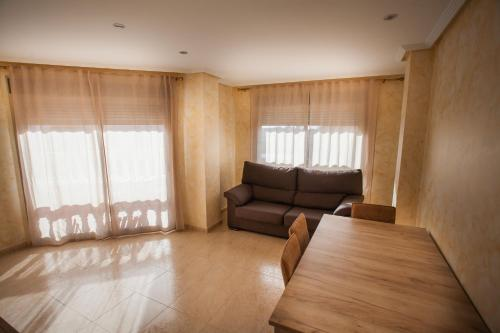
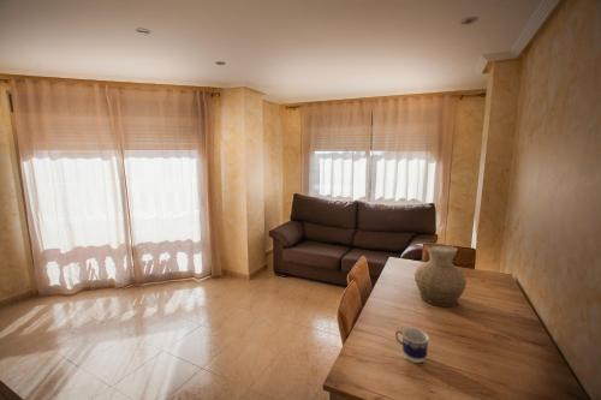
+ cup (411, 345)
+ vase (439, 273)
